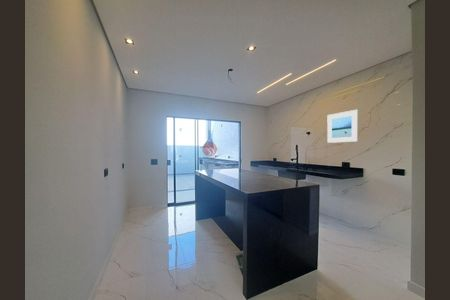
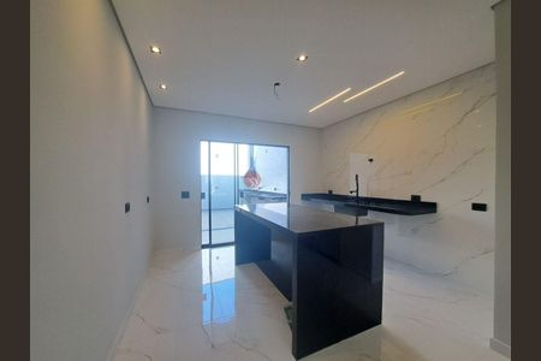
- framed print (341, 127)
